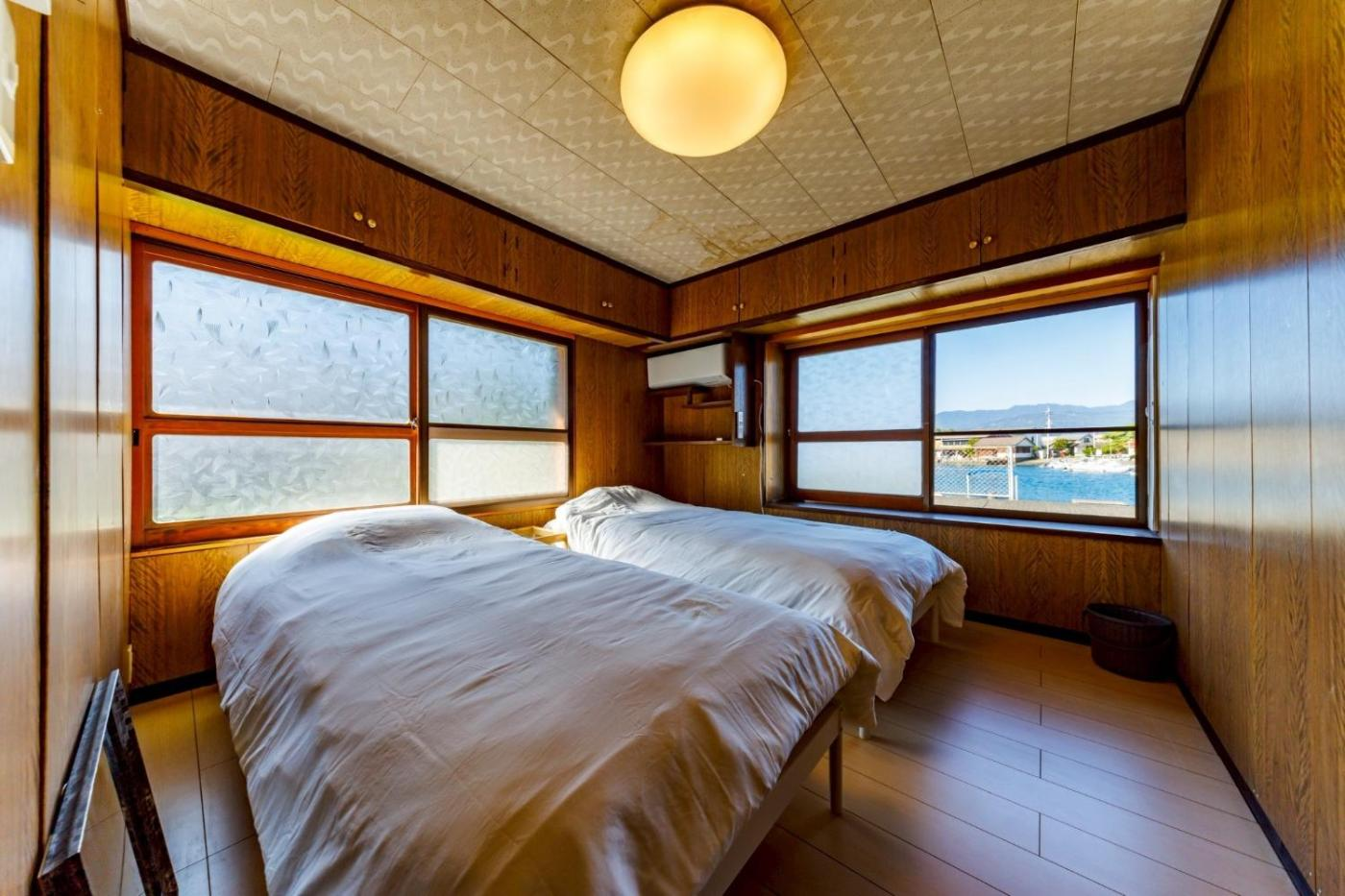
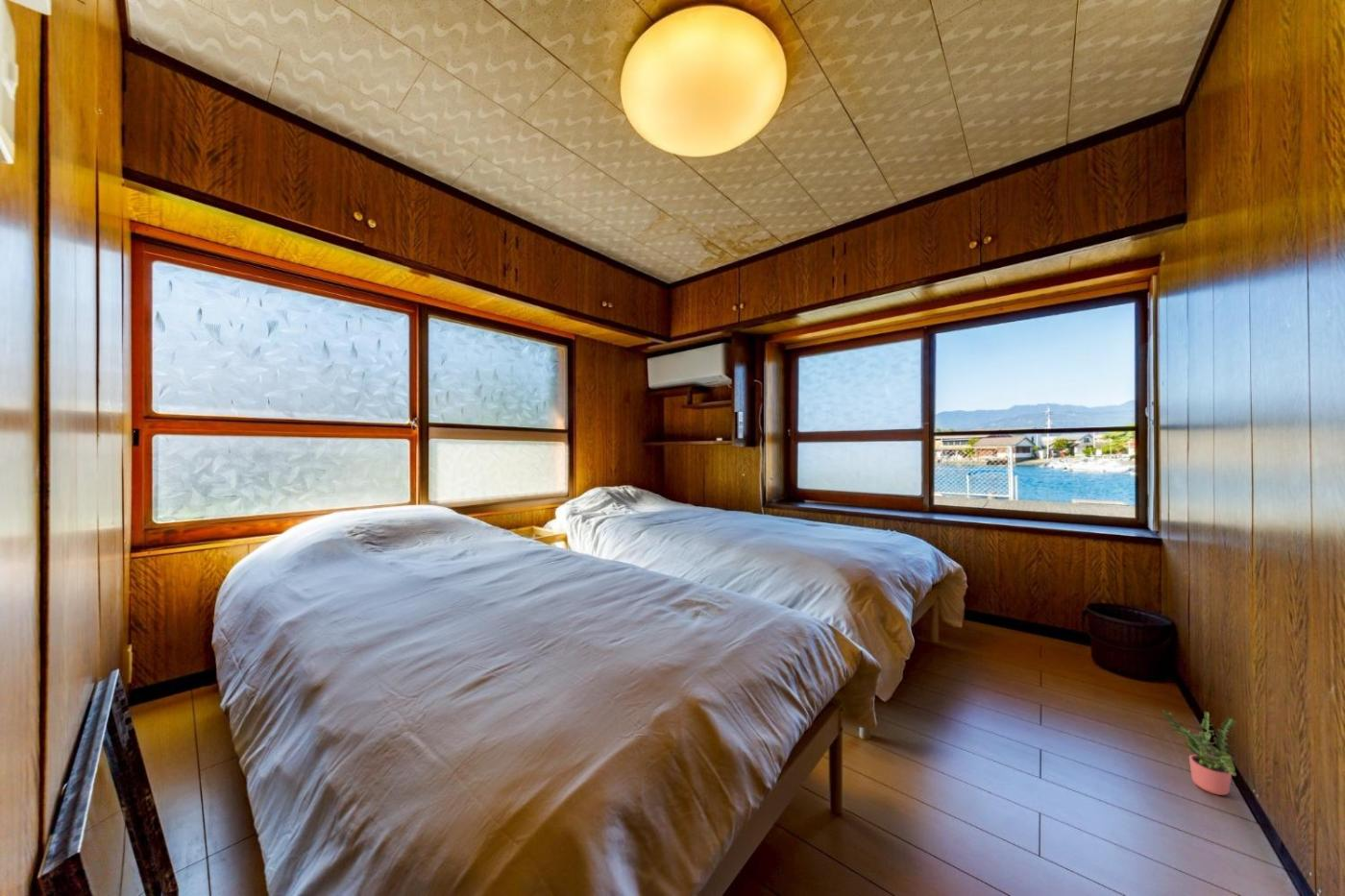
+ potted plant (1202, 753)
